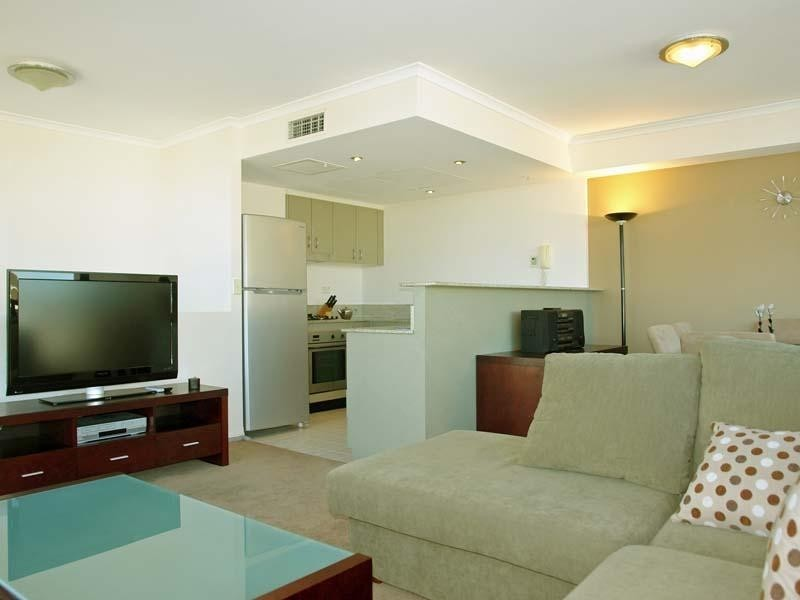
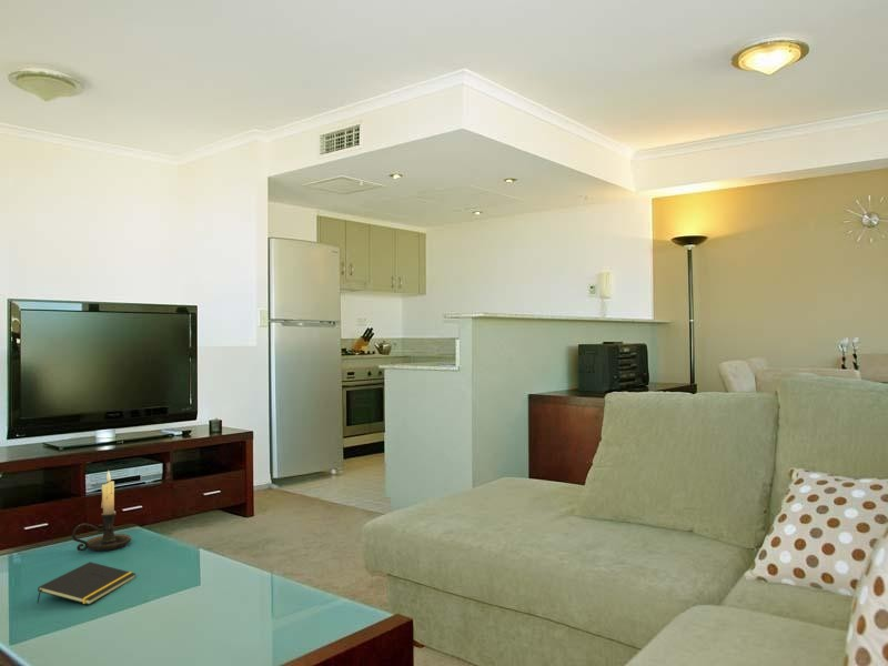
+ candle holder (101, 507)
+ notepad (89, 582)
